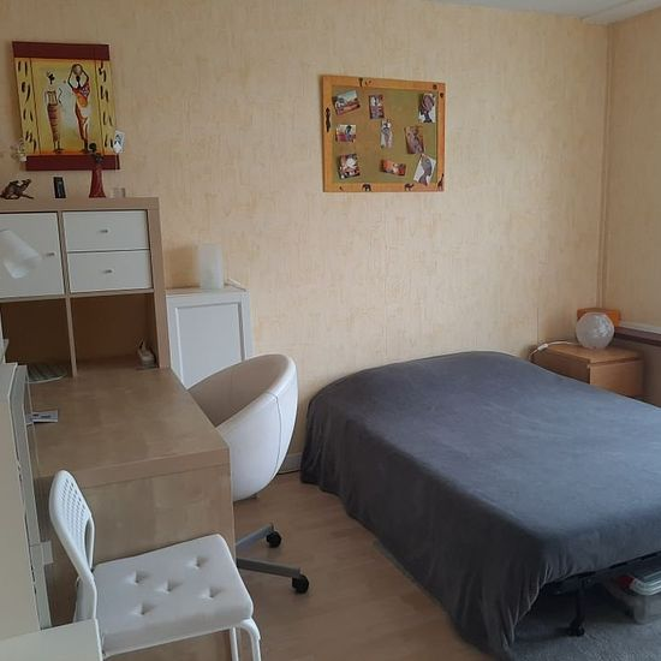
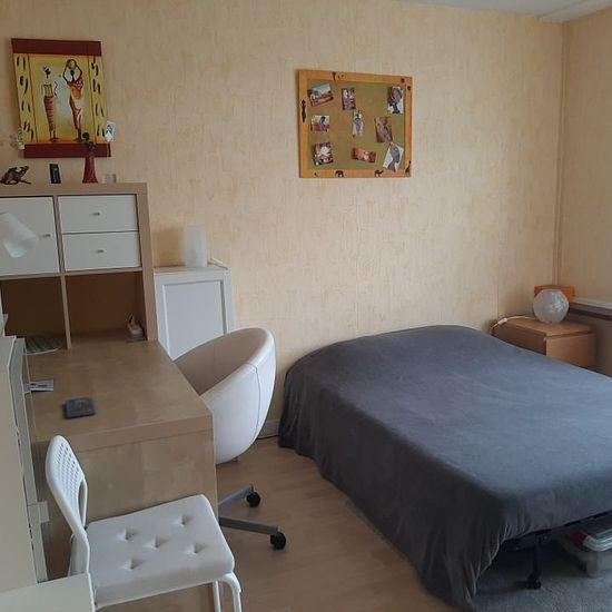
+ smartphone (80, 406)
